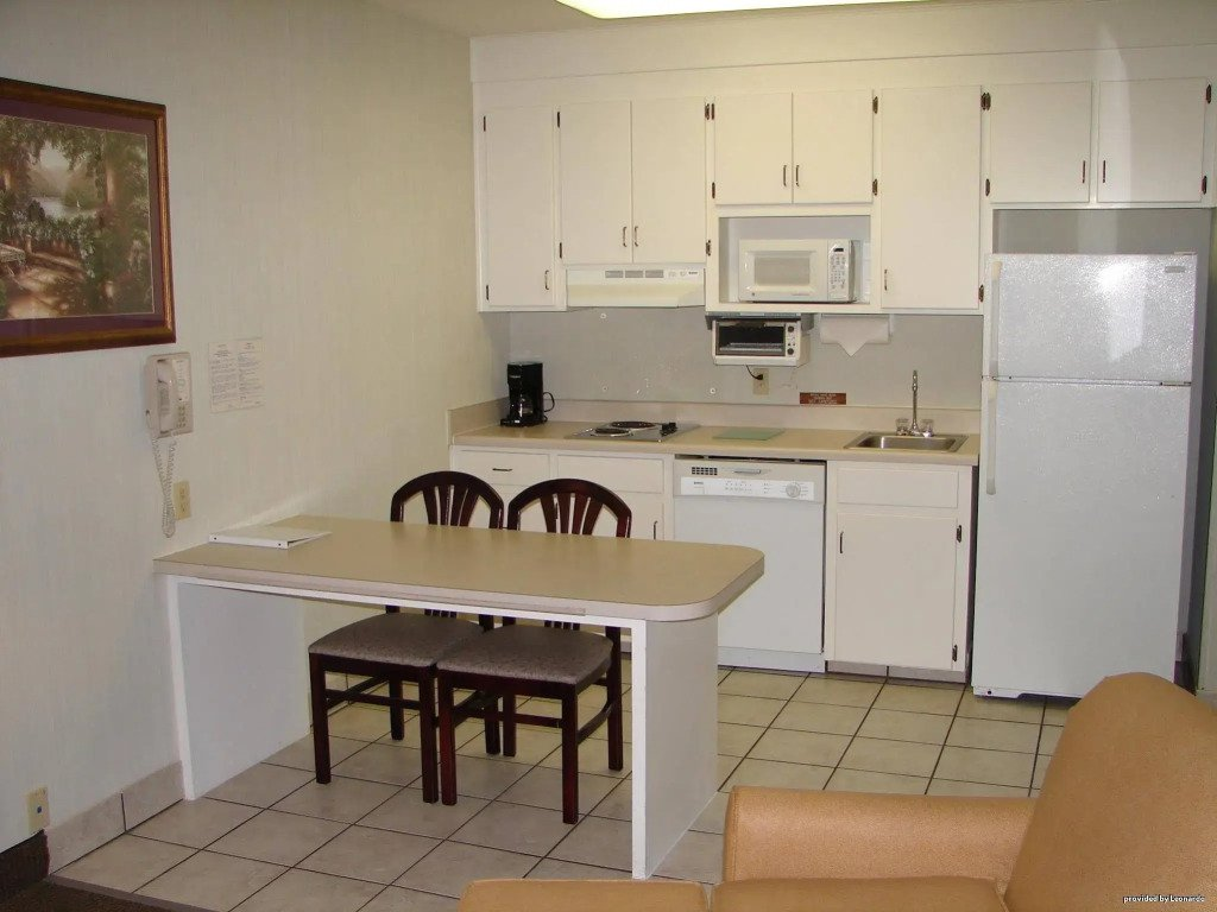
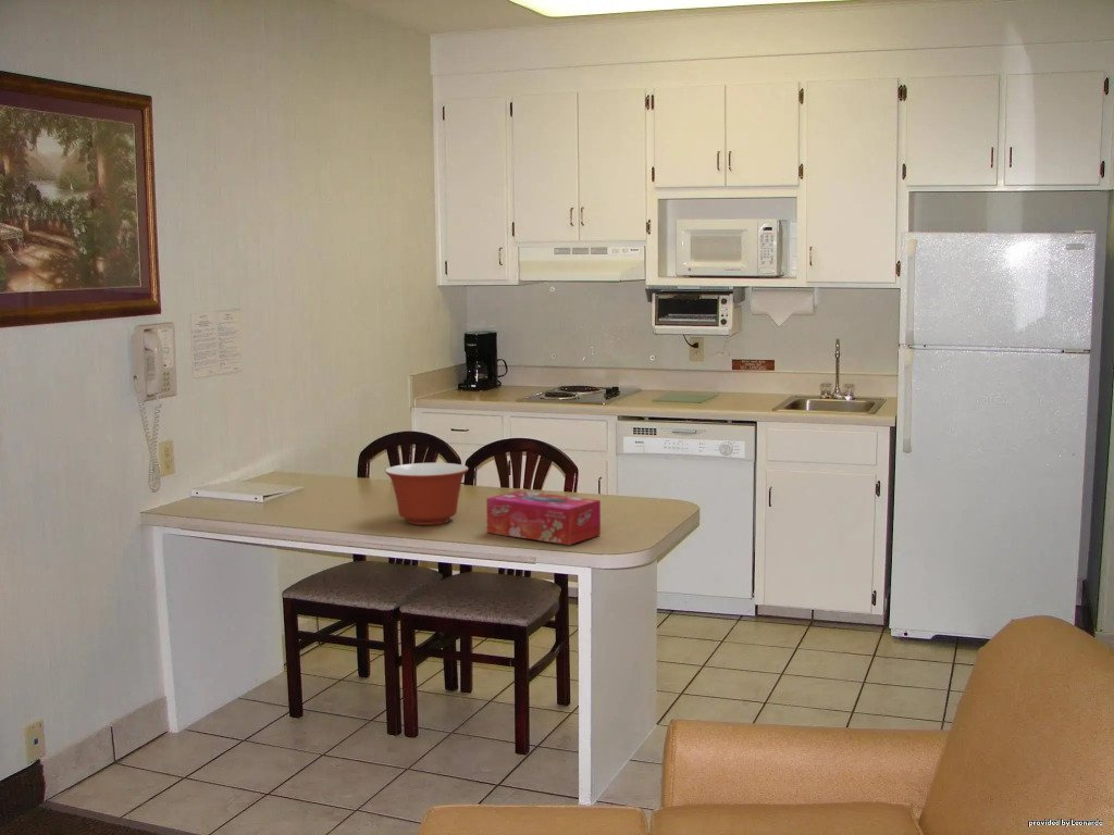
+ mixing bowl (426, 495)
+ tissue box (543, 516)
